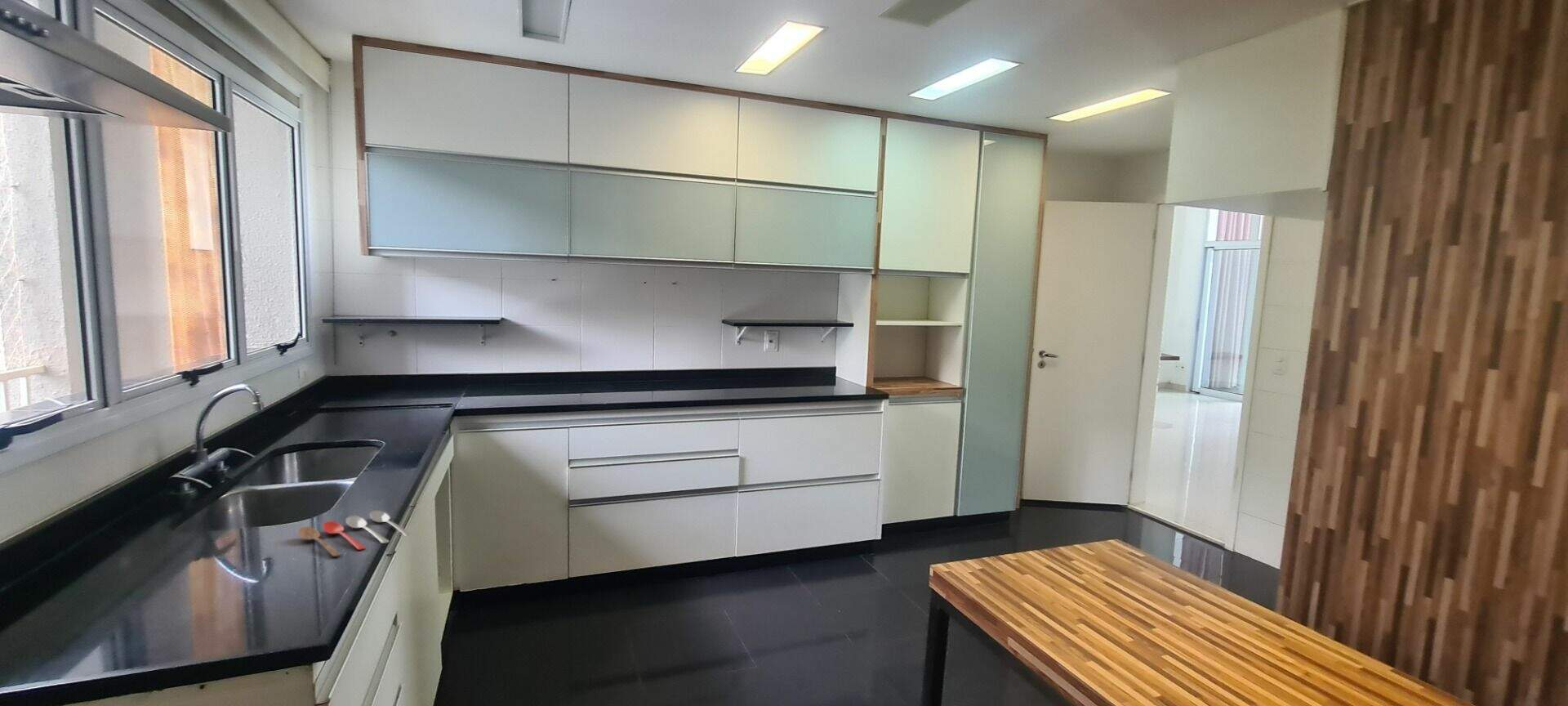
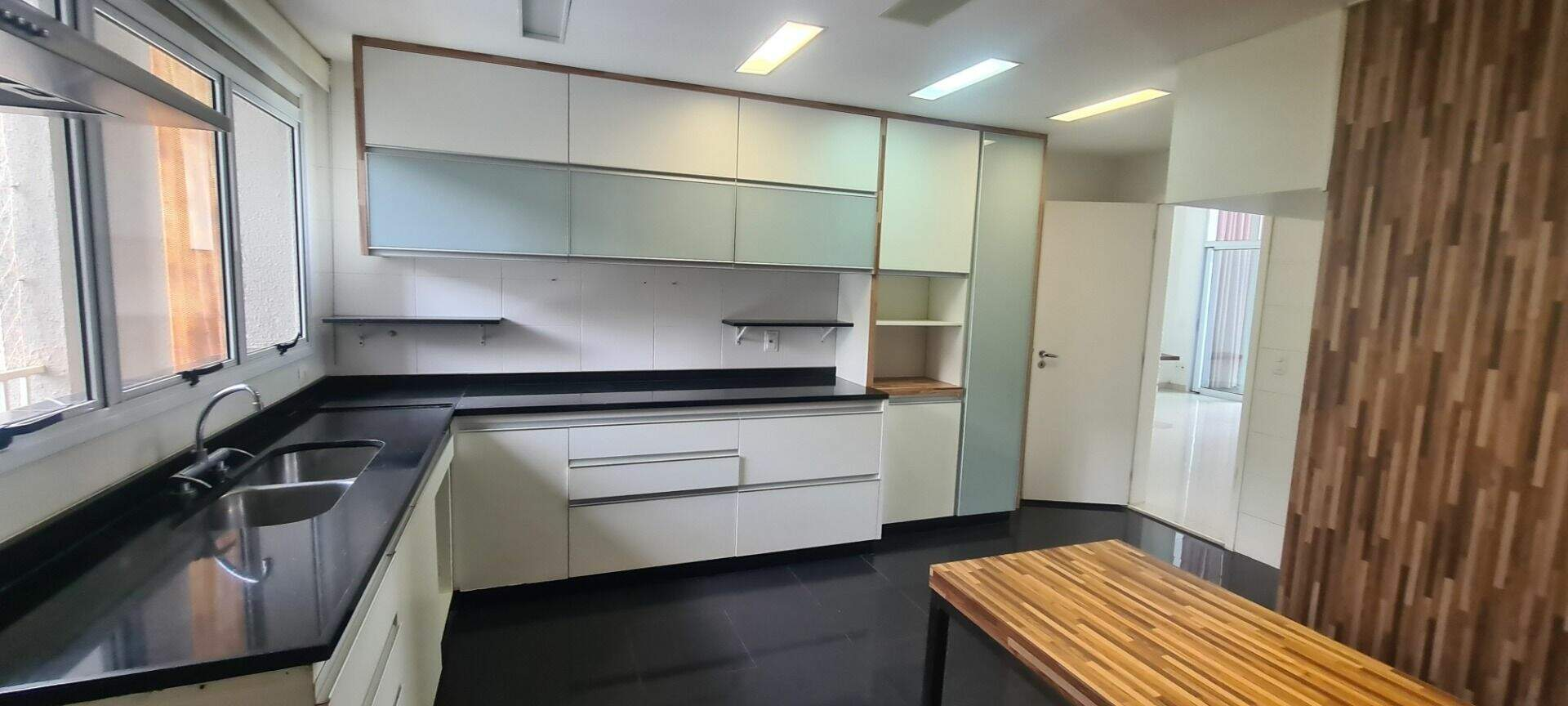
- cooking utensil (357, 527)
